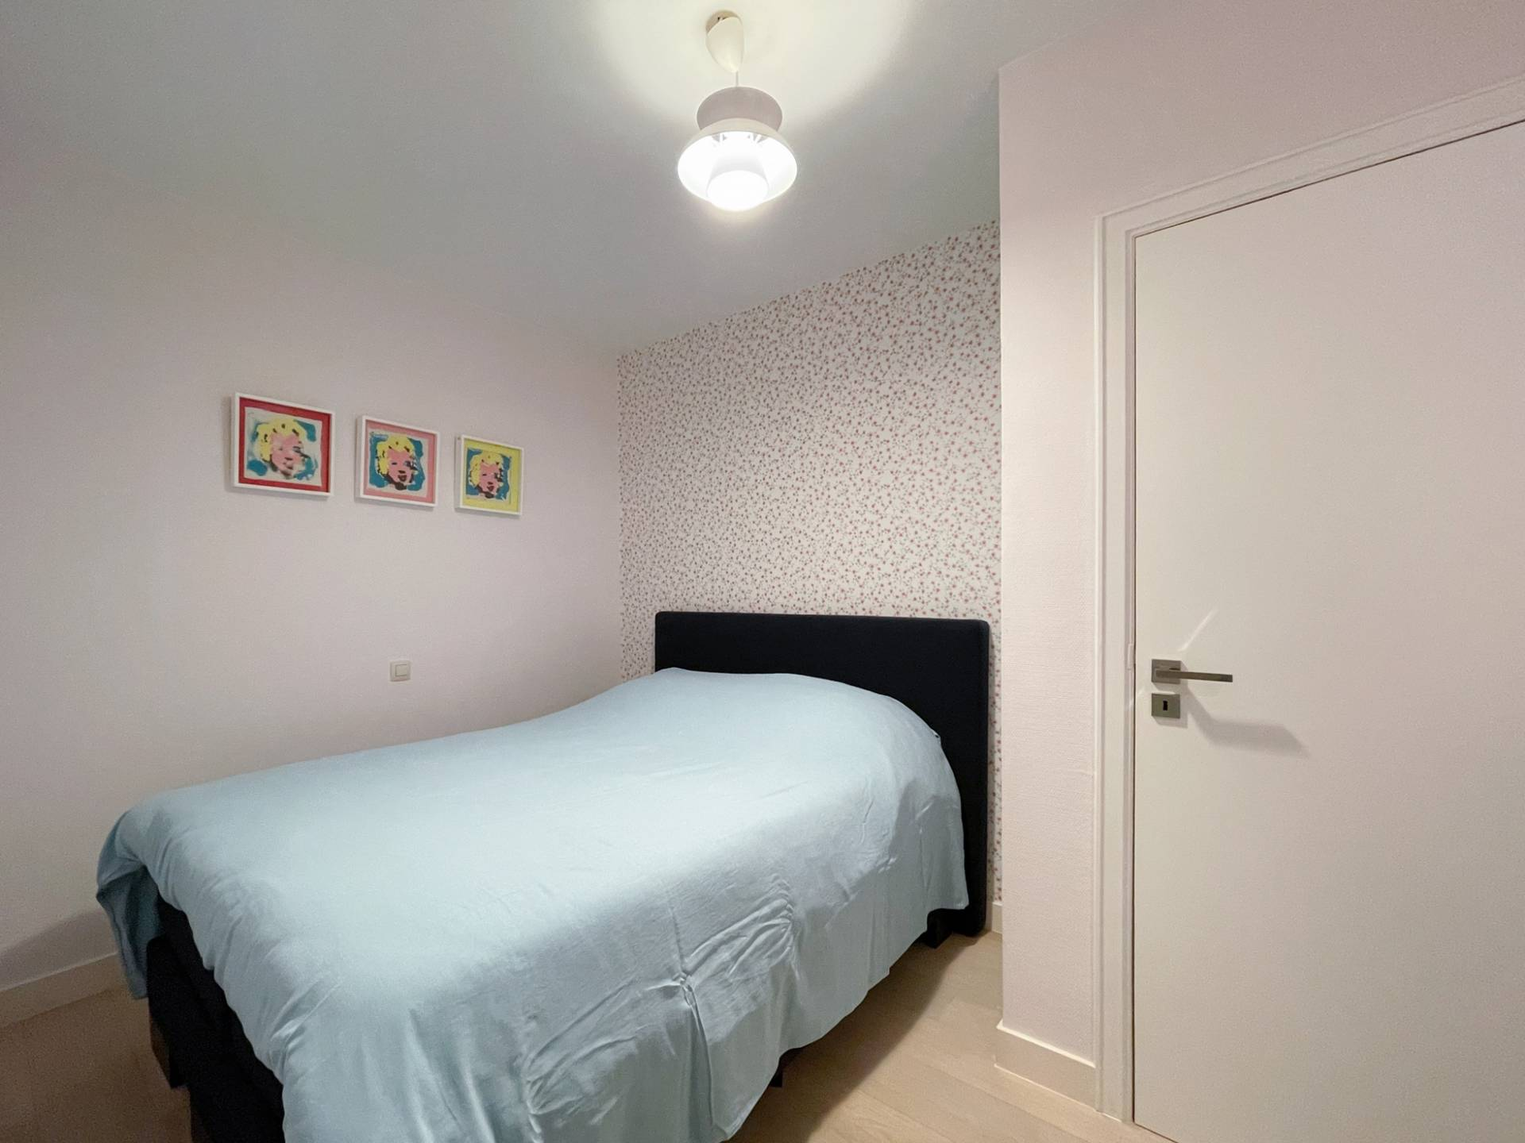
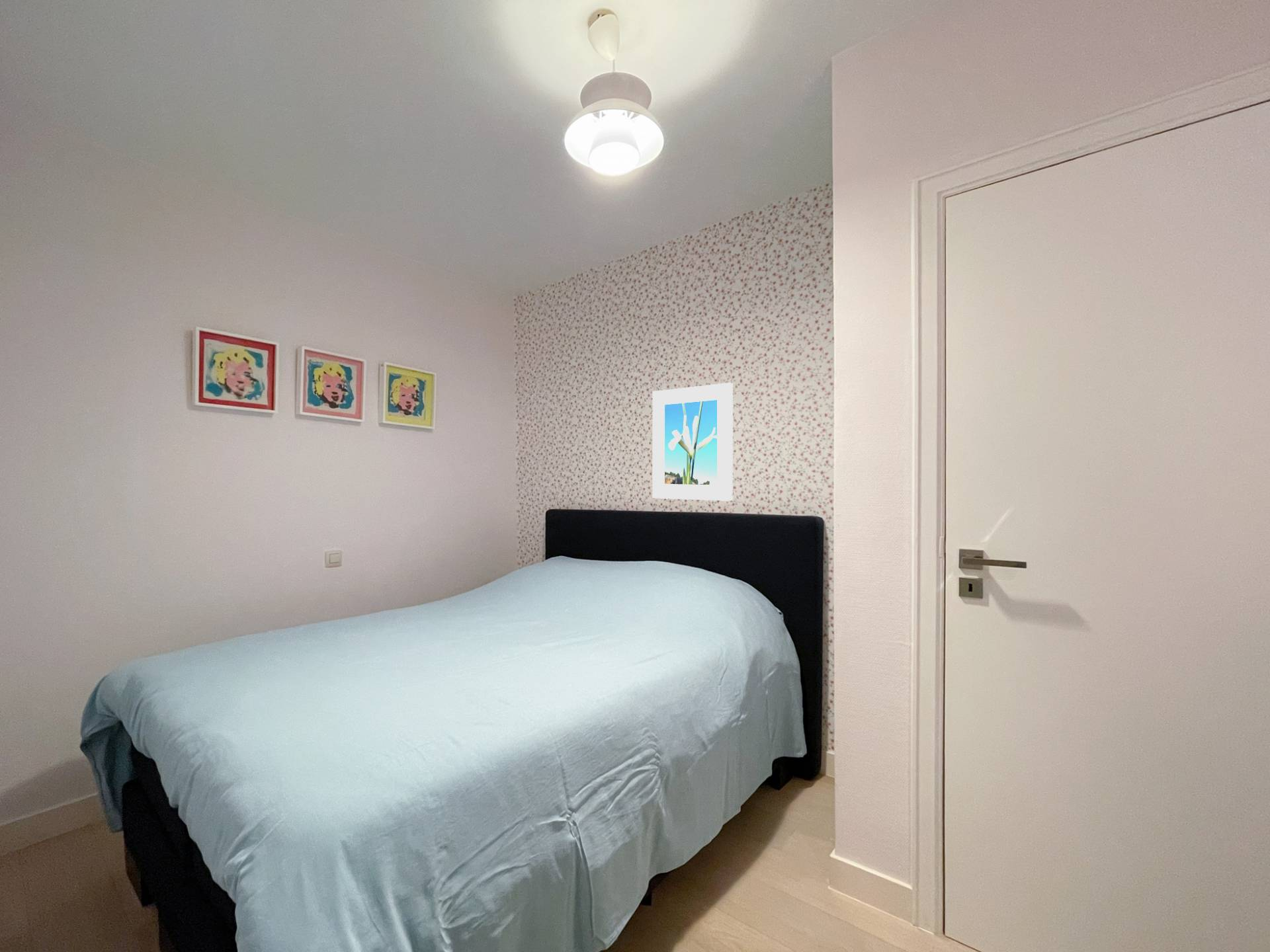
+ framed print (691, 443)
